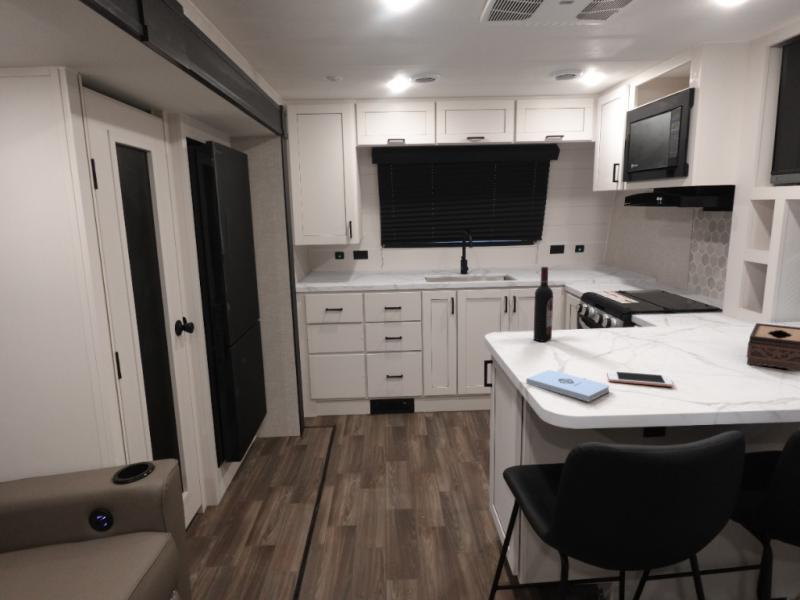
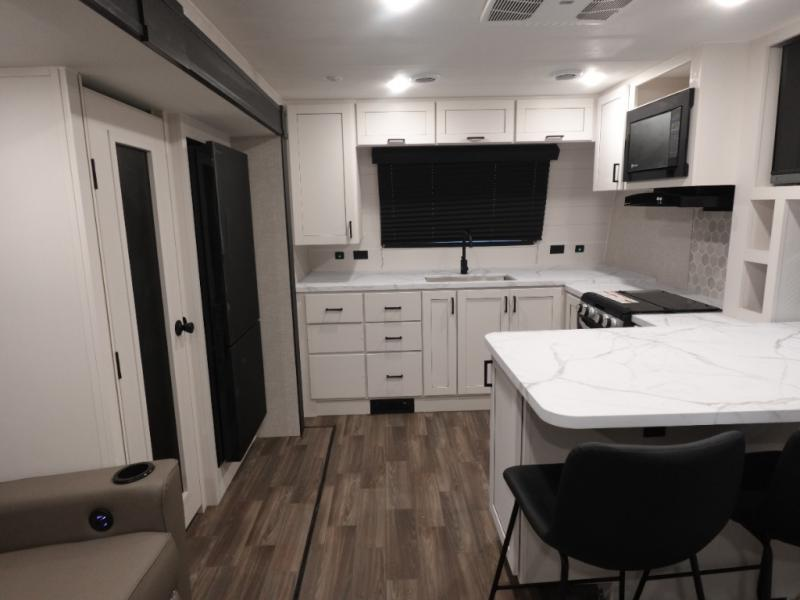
- cell phone (638, 378)
- notepad (567, 384)
- tissue box (779, 345)
- wine bottle (543, 303)
